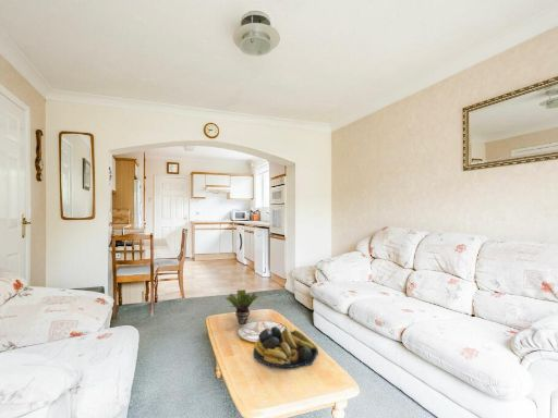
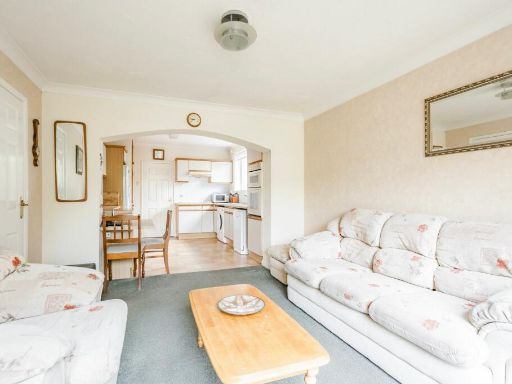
- potted plant (243, 306)
- fruit bowl (284, 341)
